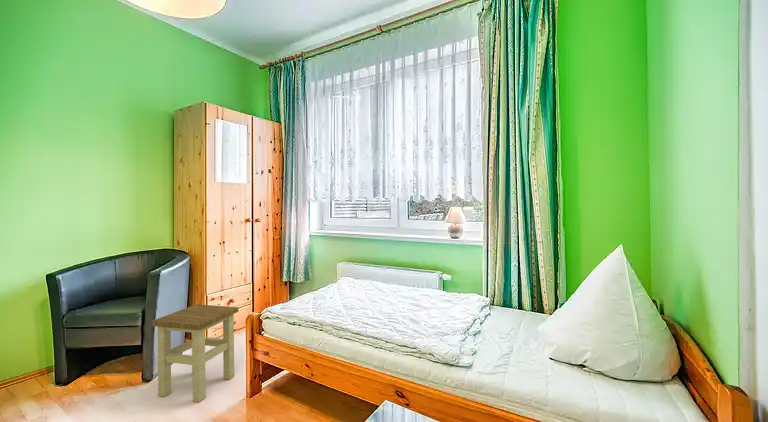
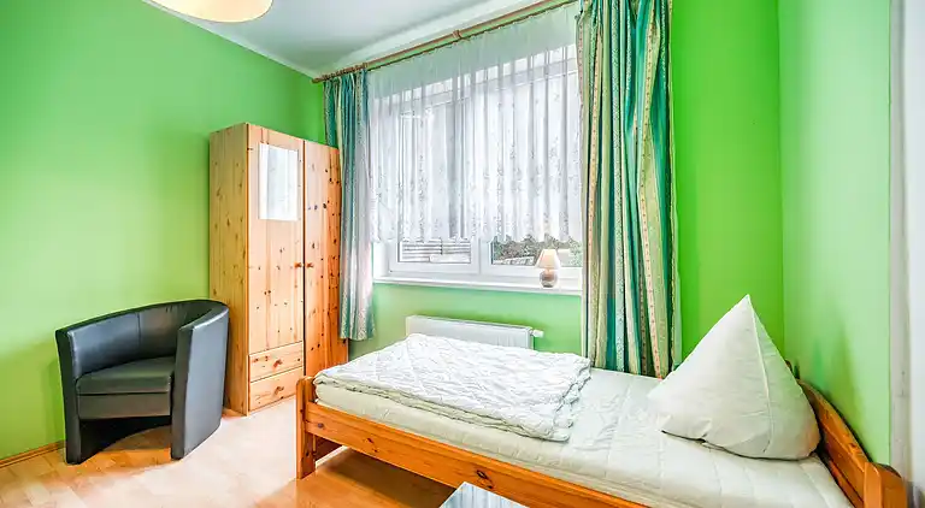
- stool (198, 349)
